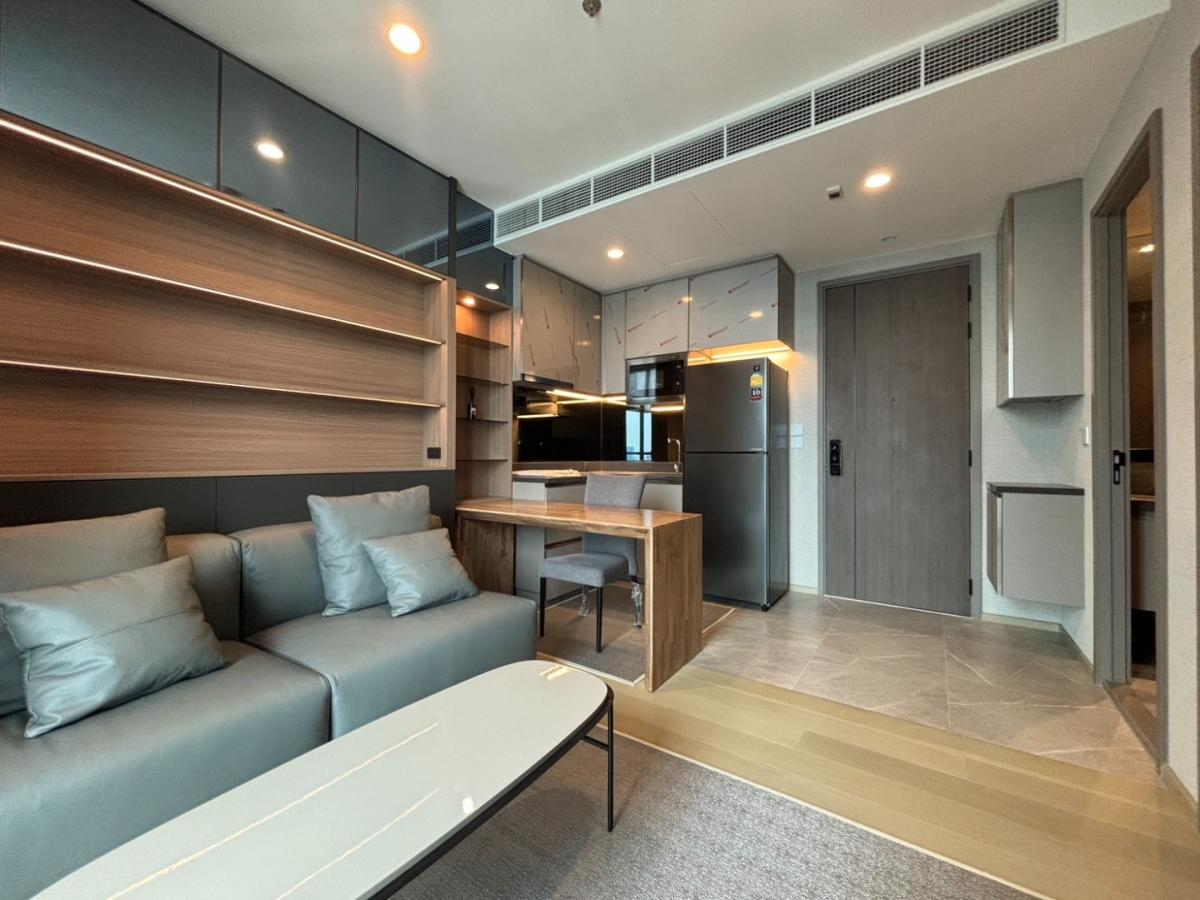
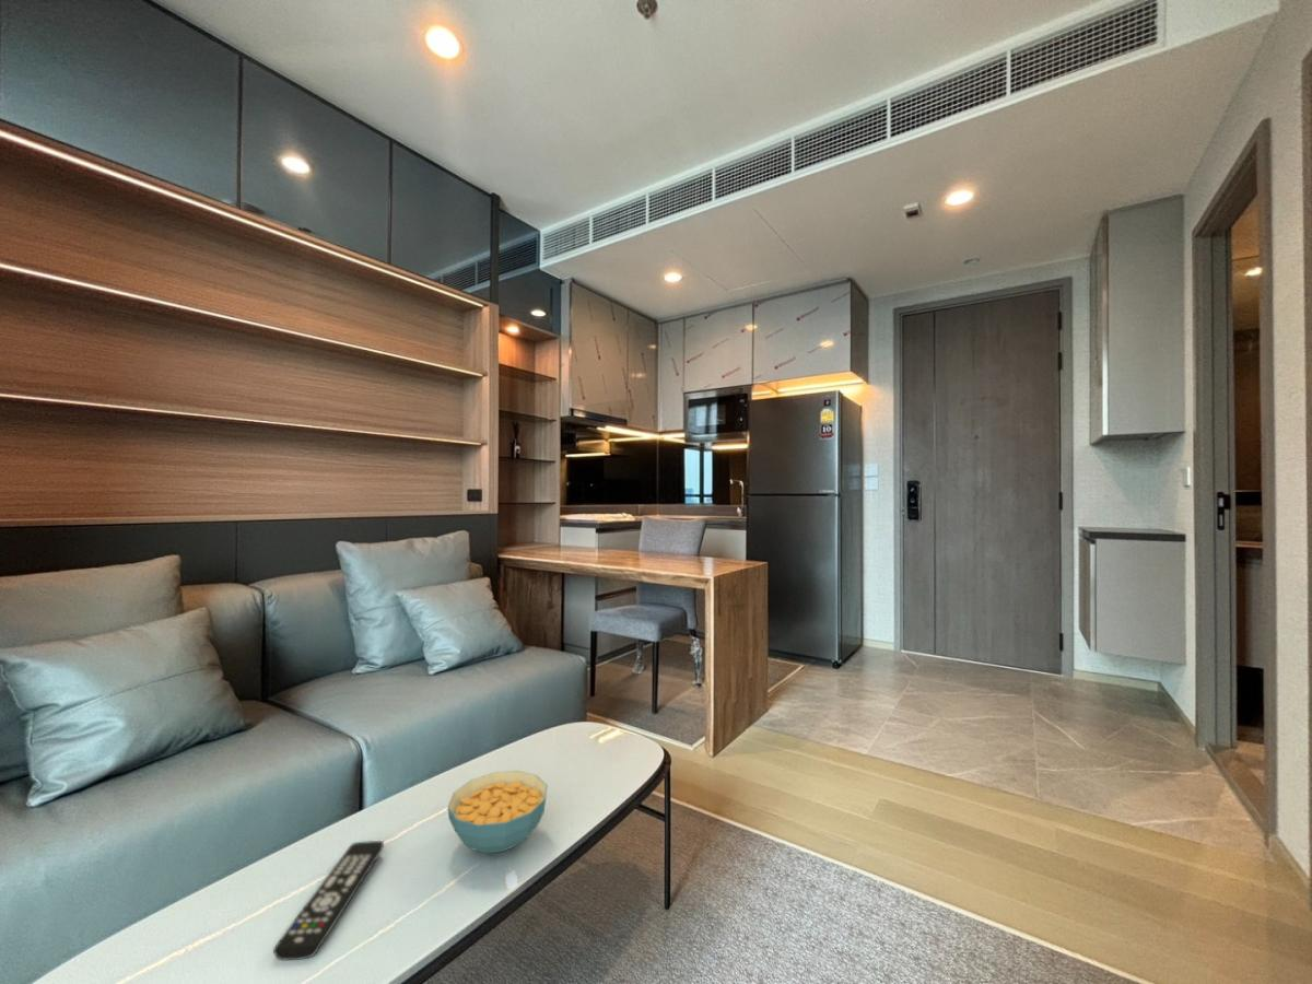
+ remote control (336, 892)
+ cereal bowl (499, 819)
